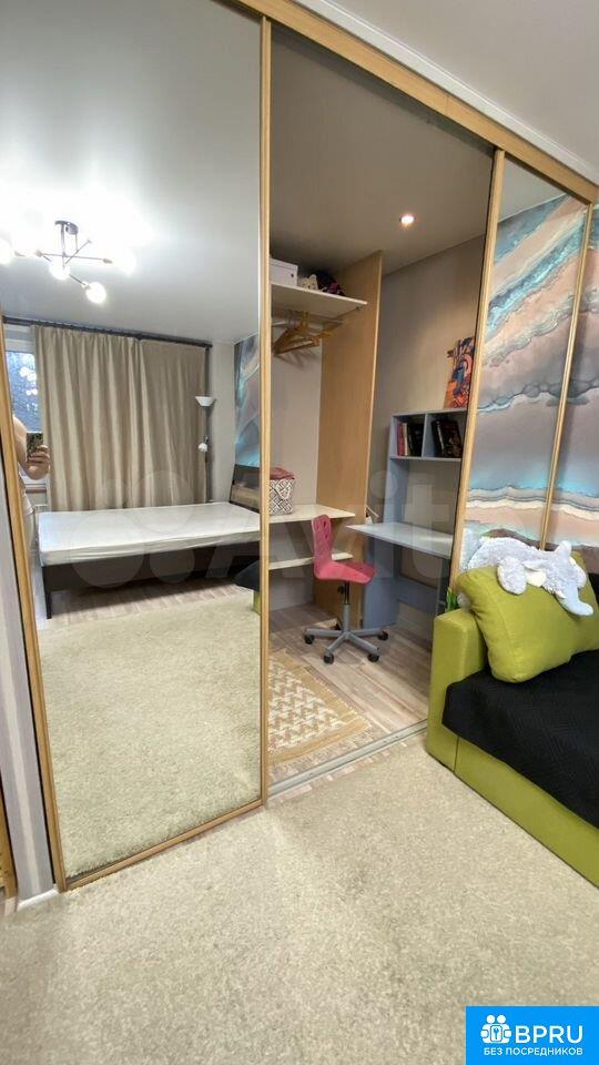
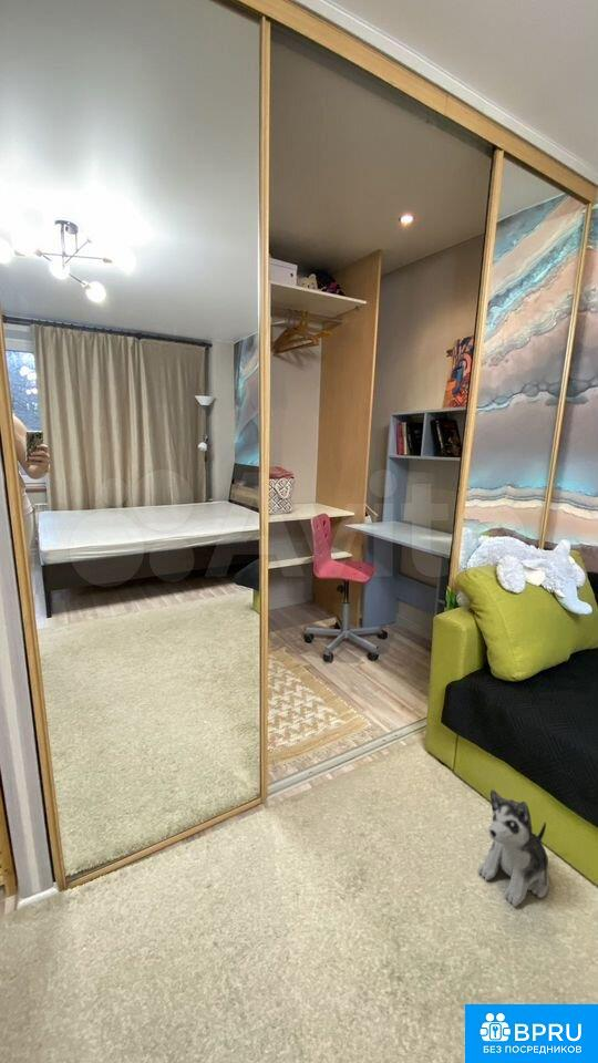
+ plush toy (522, 833)
